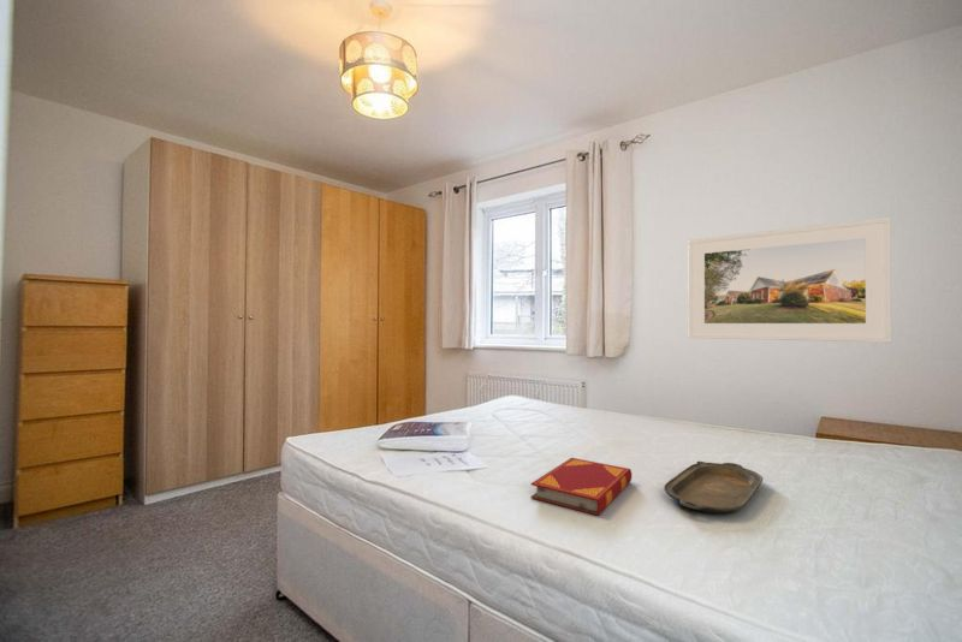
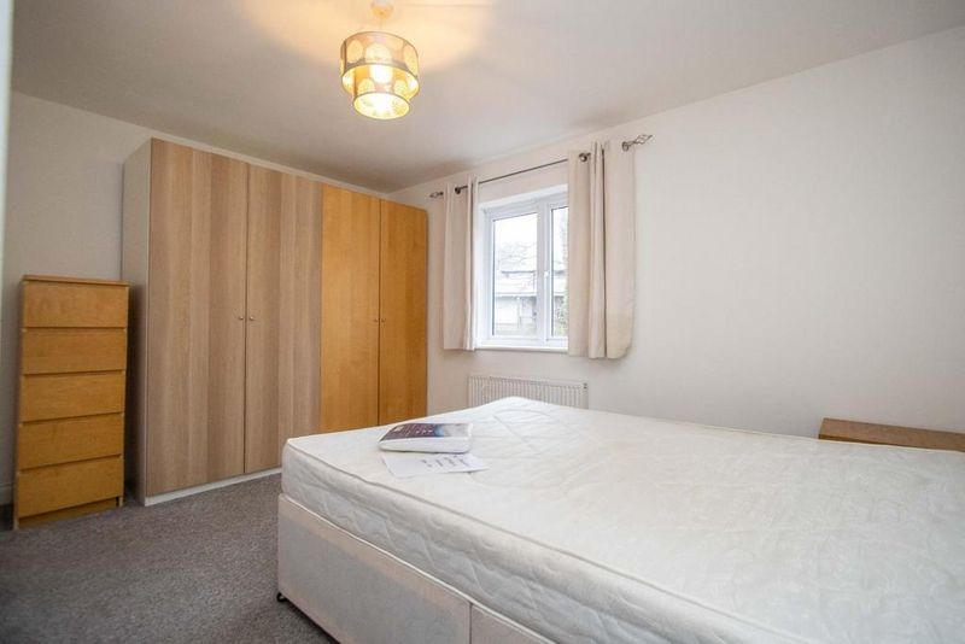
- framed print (777, 285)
- serving tray (714, 486)
- hardback book (583, 482)
